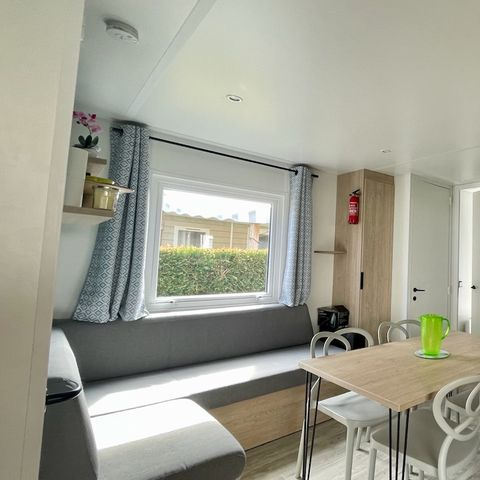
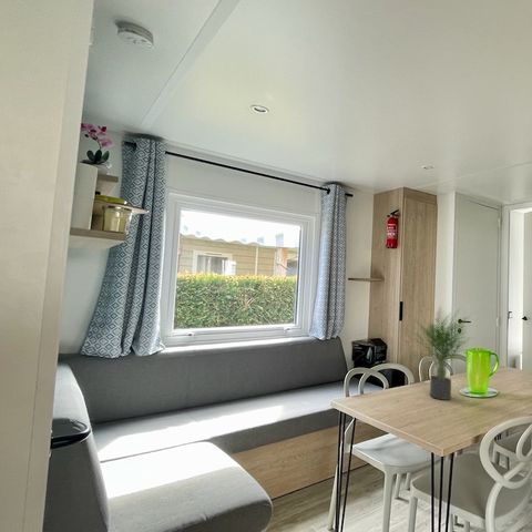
+ potted plant (436, 349)
